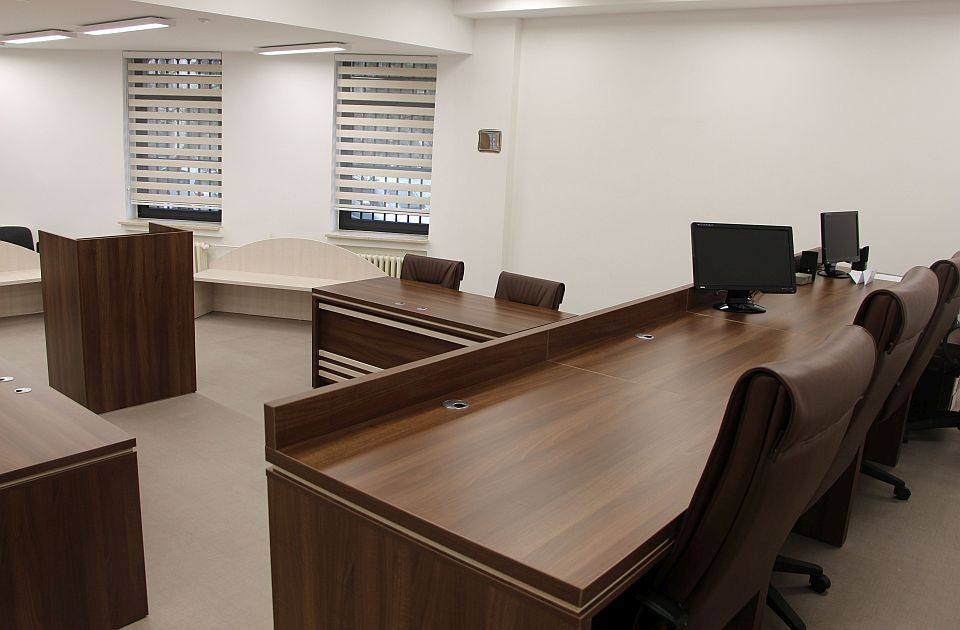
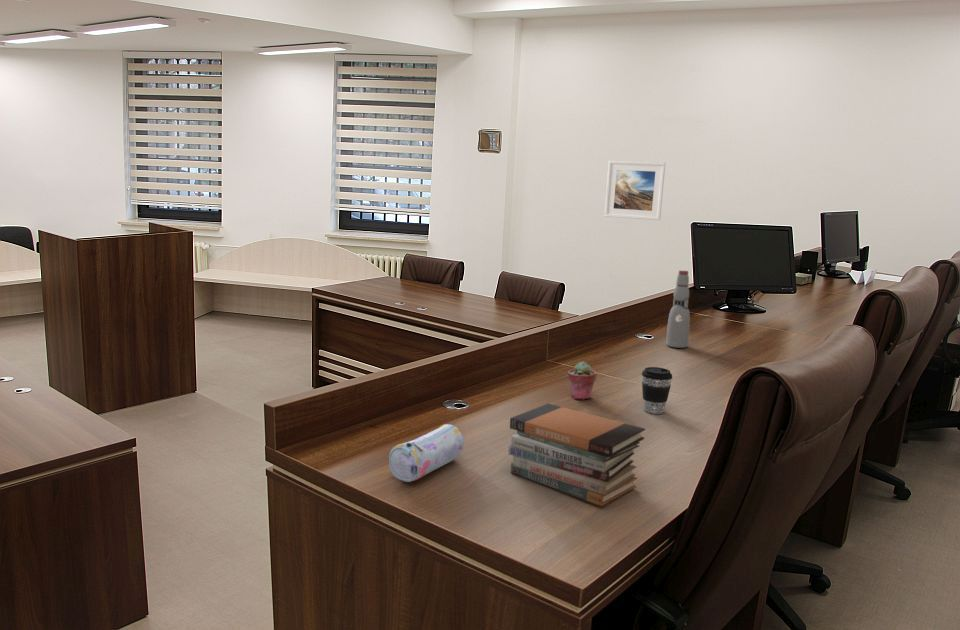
+ coffee cup (655, 390)
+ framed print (634, 190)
+ pencil case (427, 450)
+ potted succulent (581, 379)
+ book stack (573, 451)
+ bottle (680, 308)
